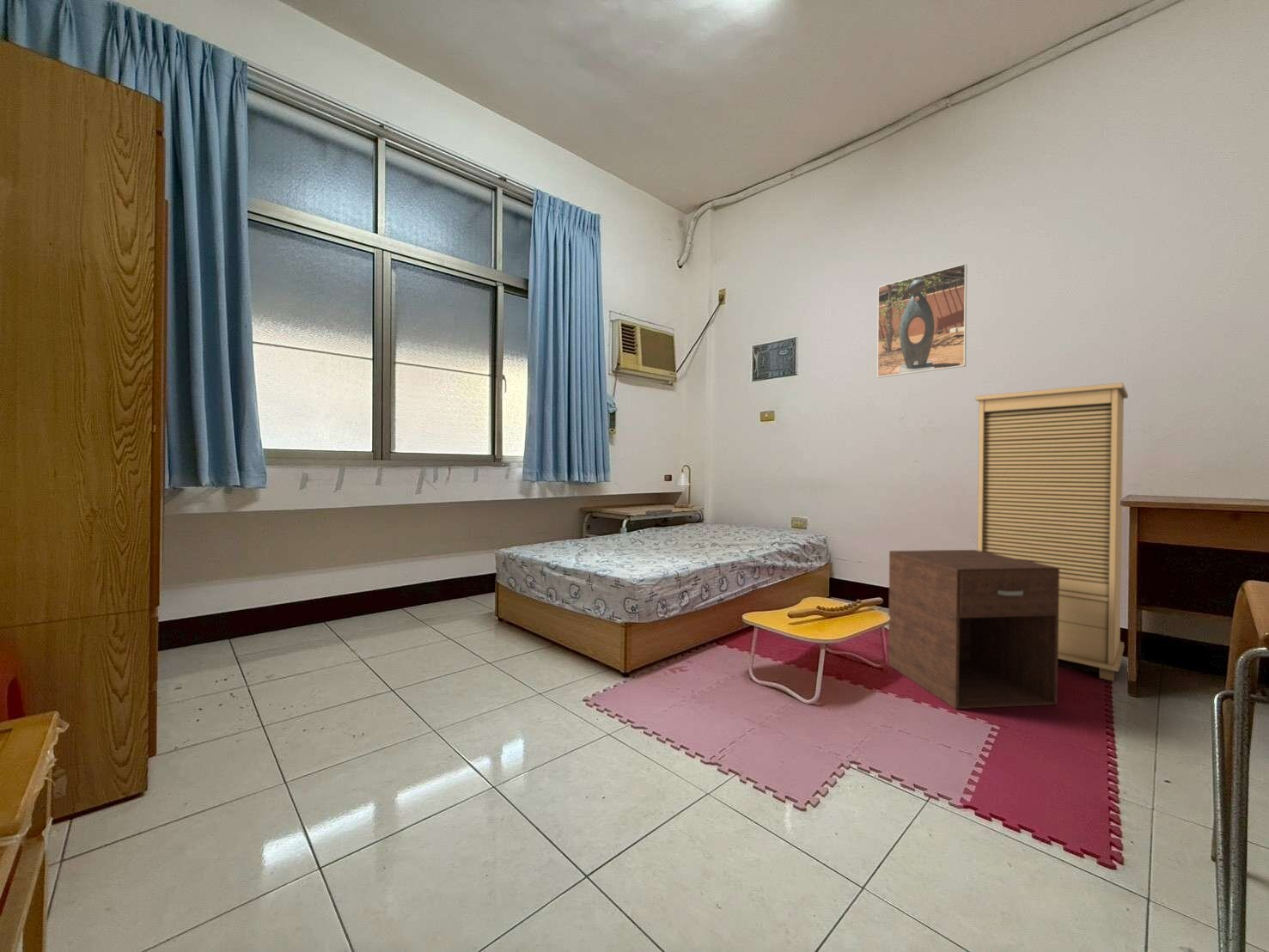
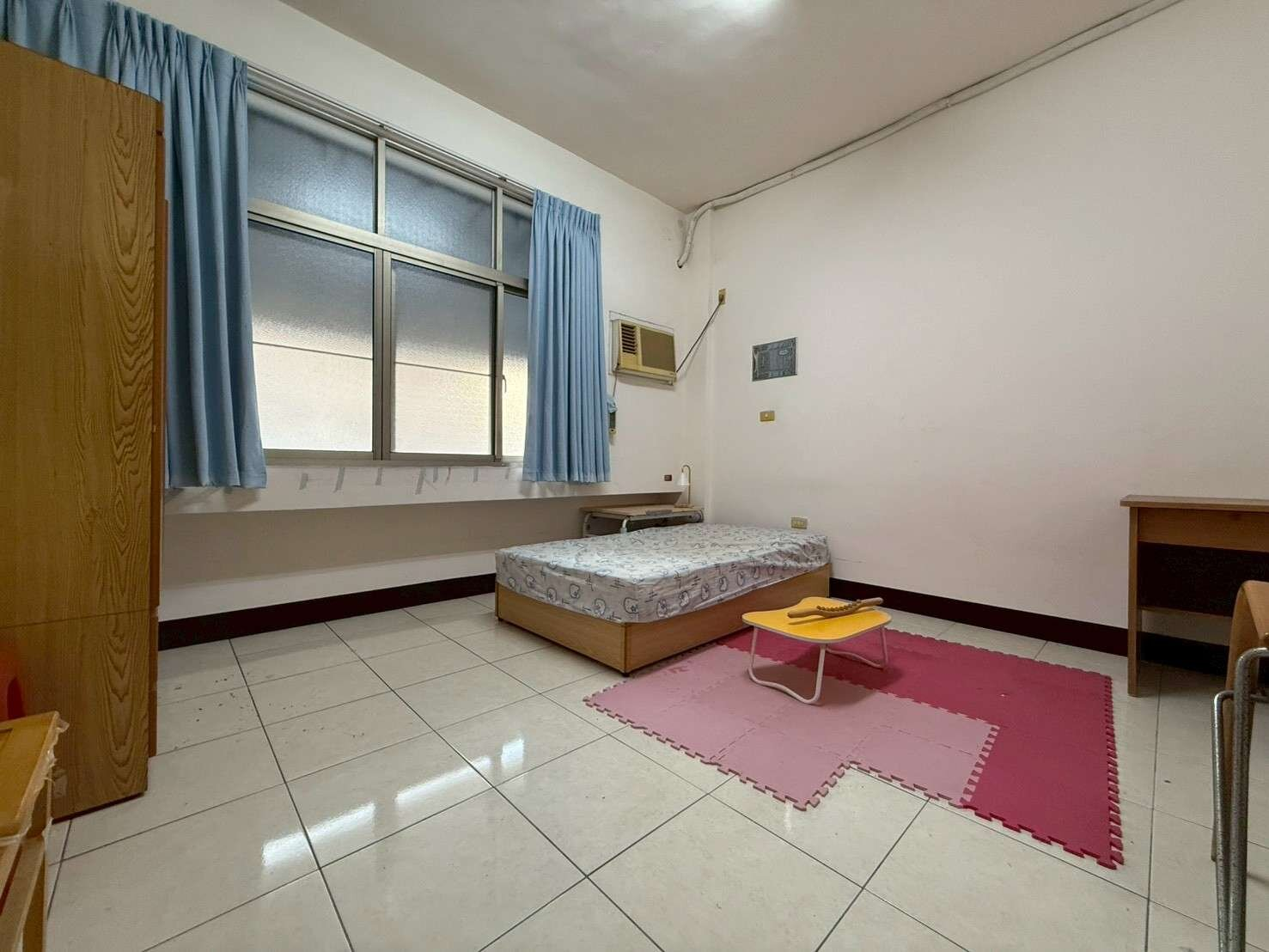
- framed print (919, 324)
- nightstand (968, 621)
- cabinet (1048, 524)
